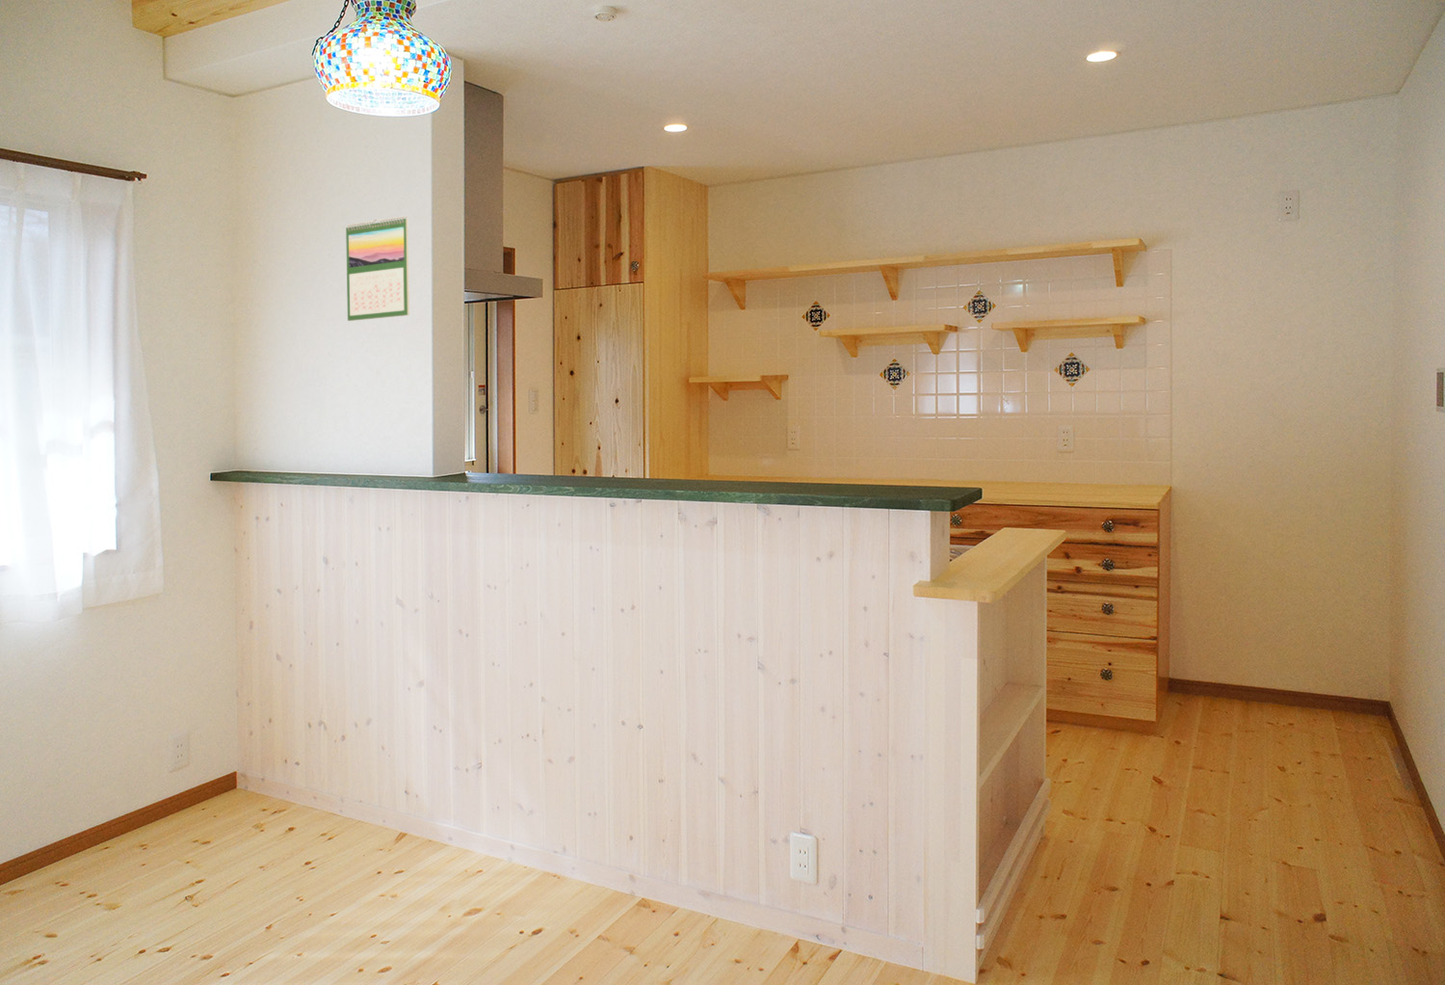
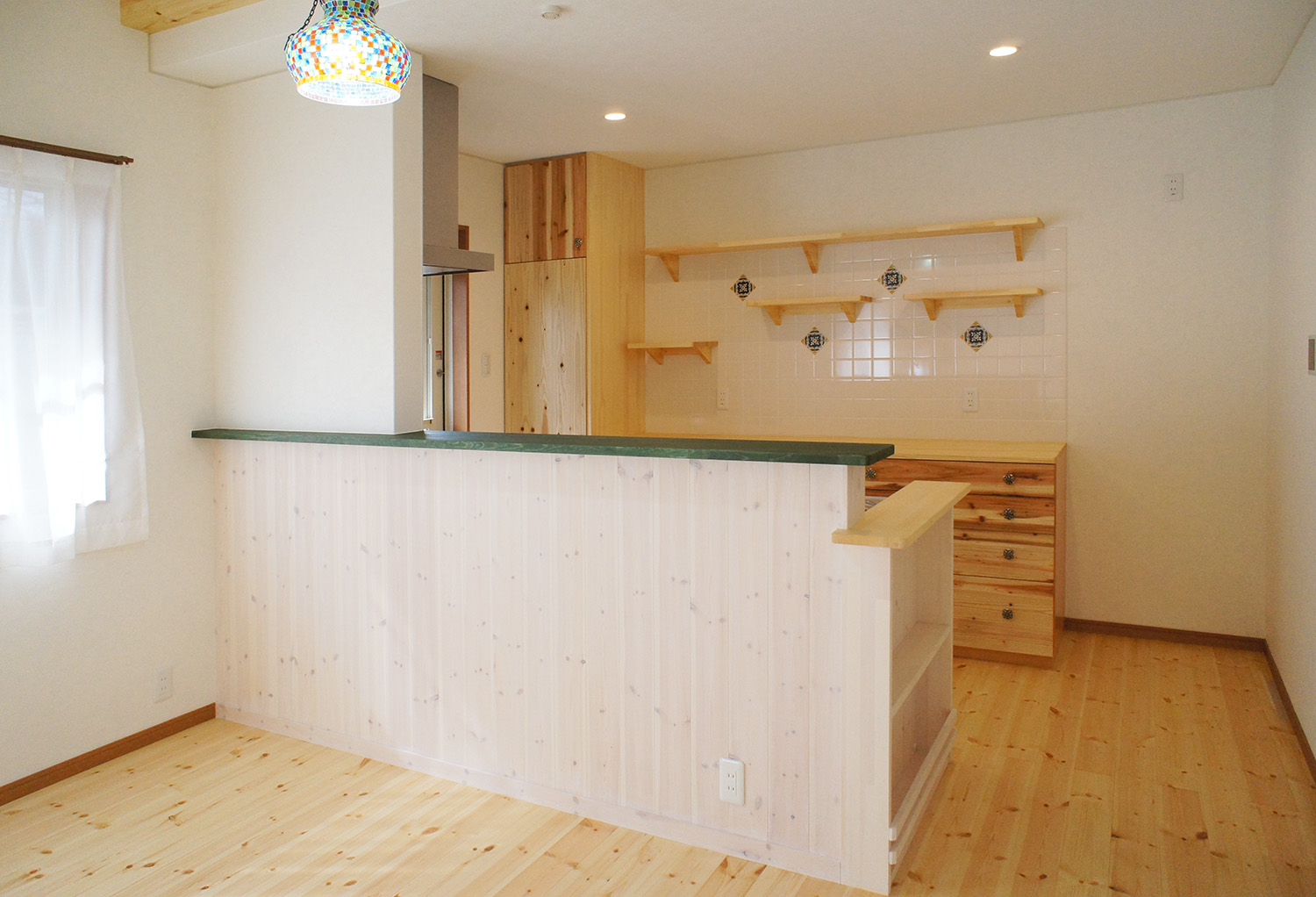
- calendar (377, 268)
